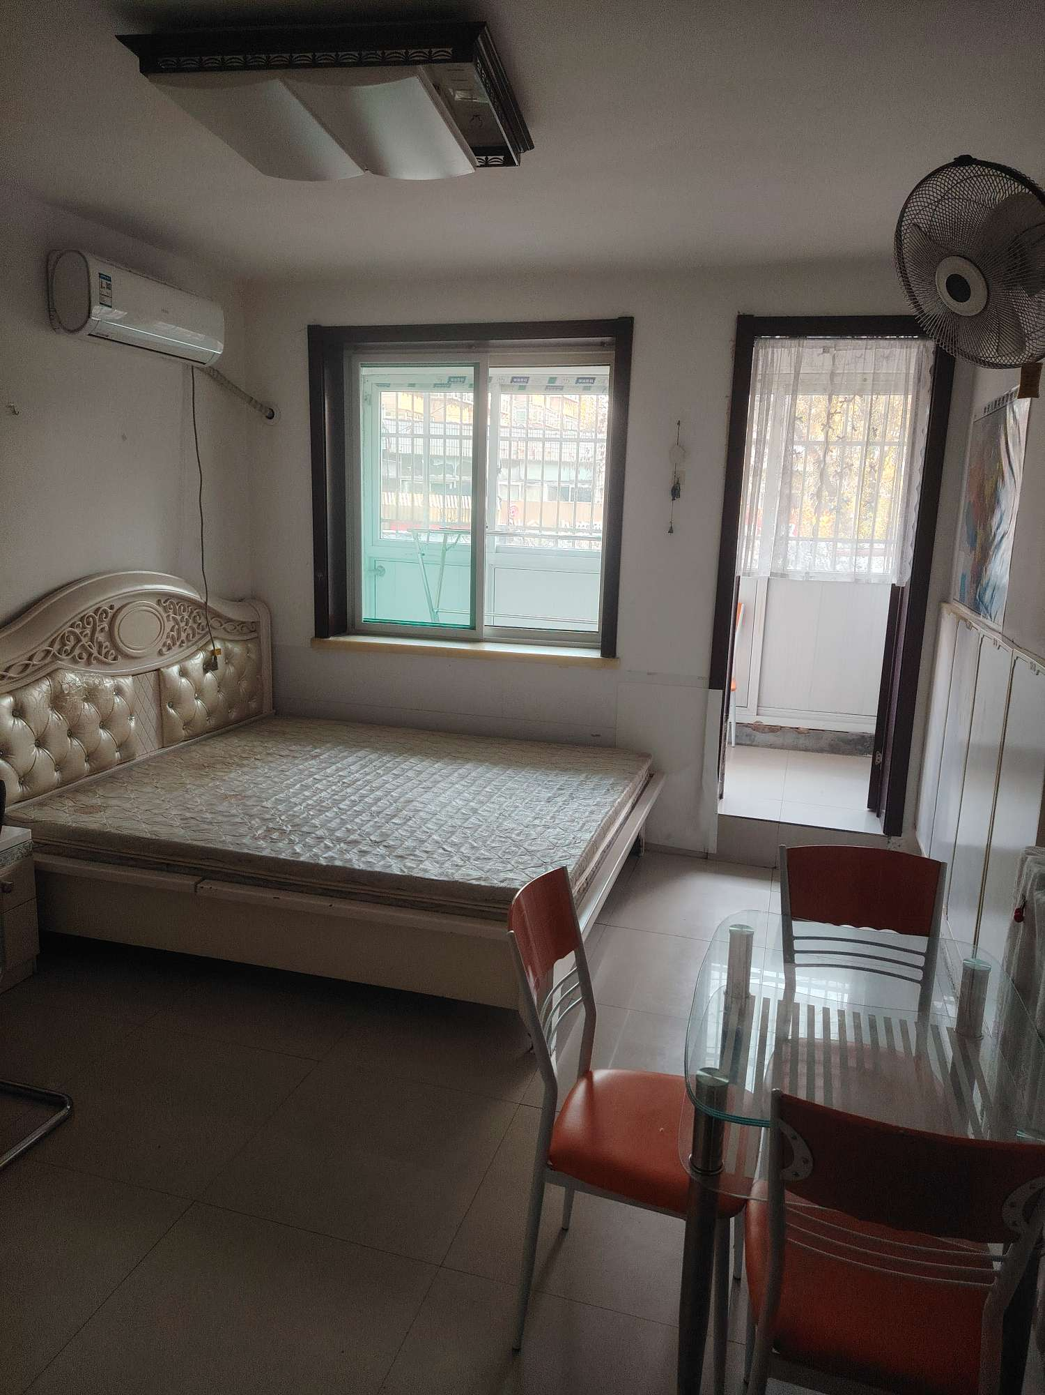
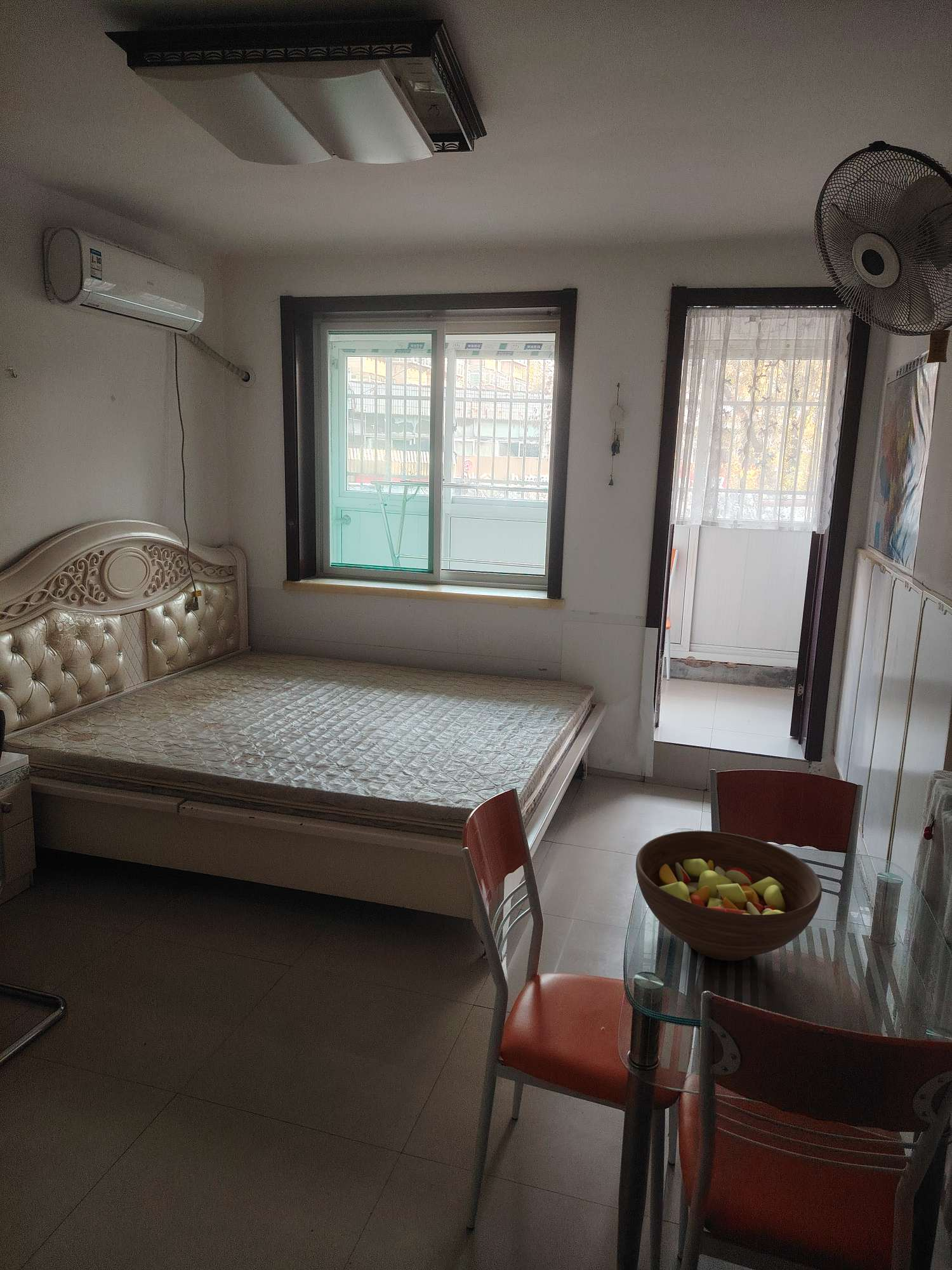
+ fruit bowl (723, 906)
